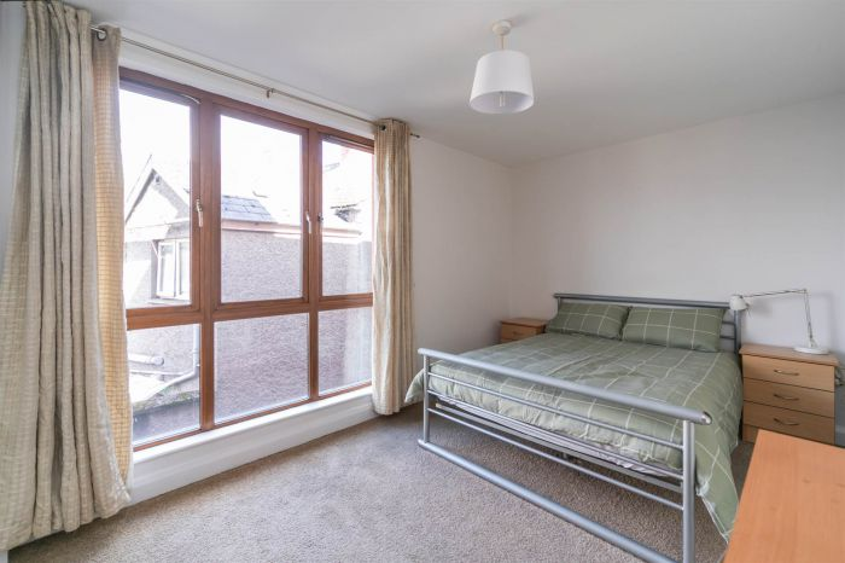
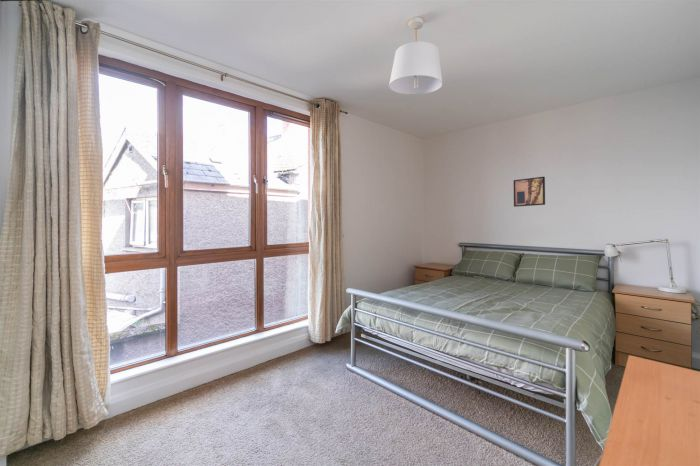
+ wall art (528, 192)
